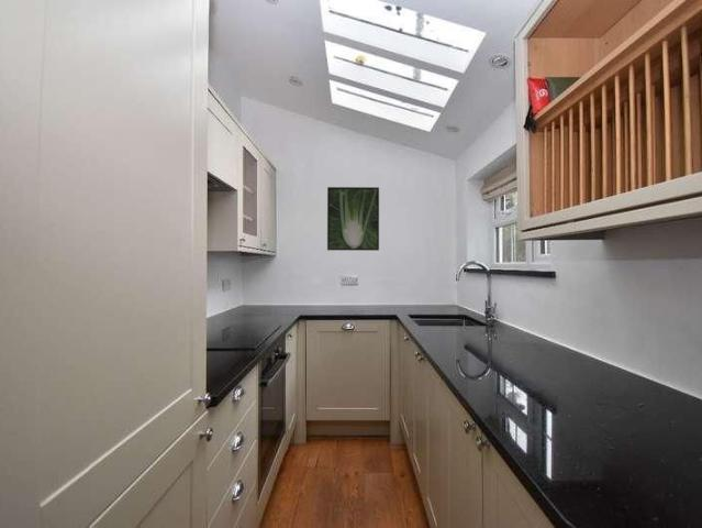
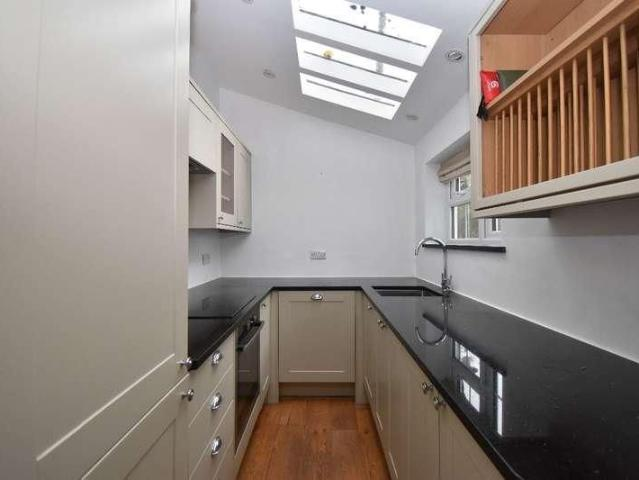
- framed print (353, 218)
